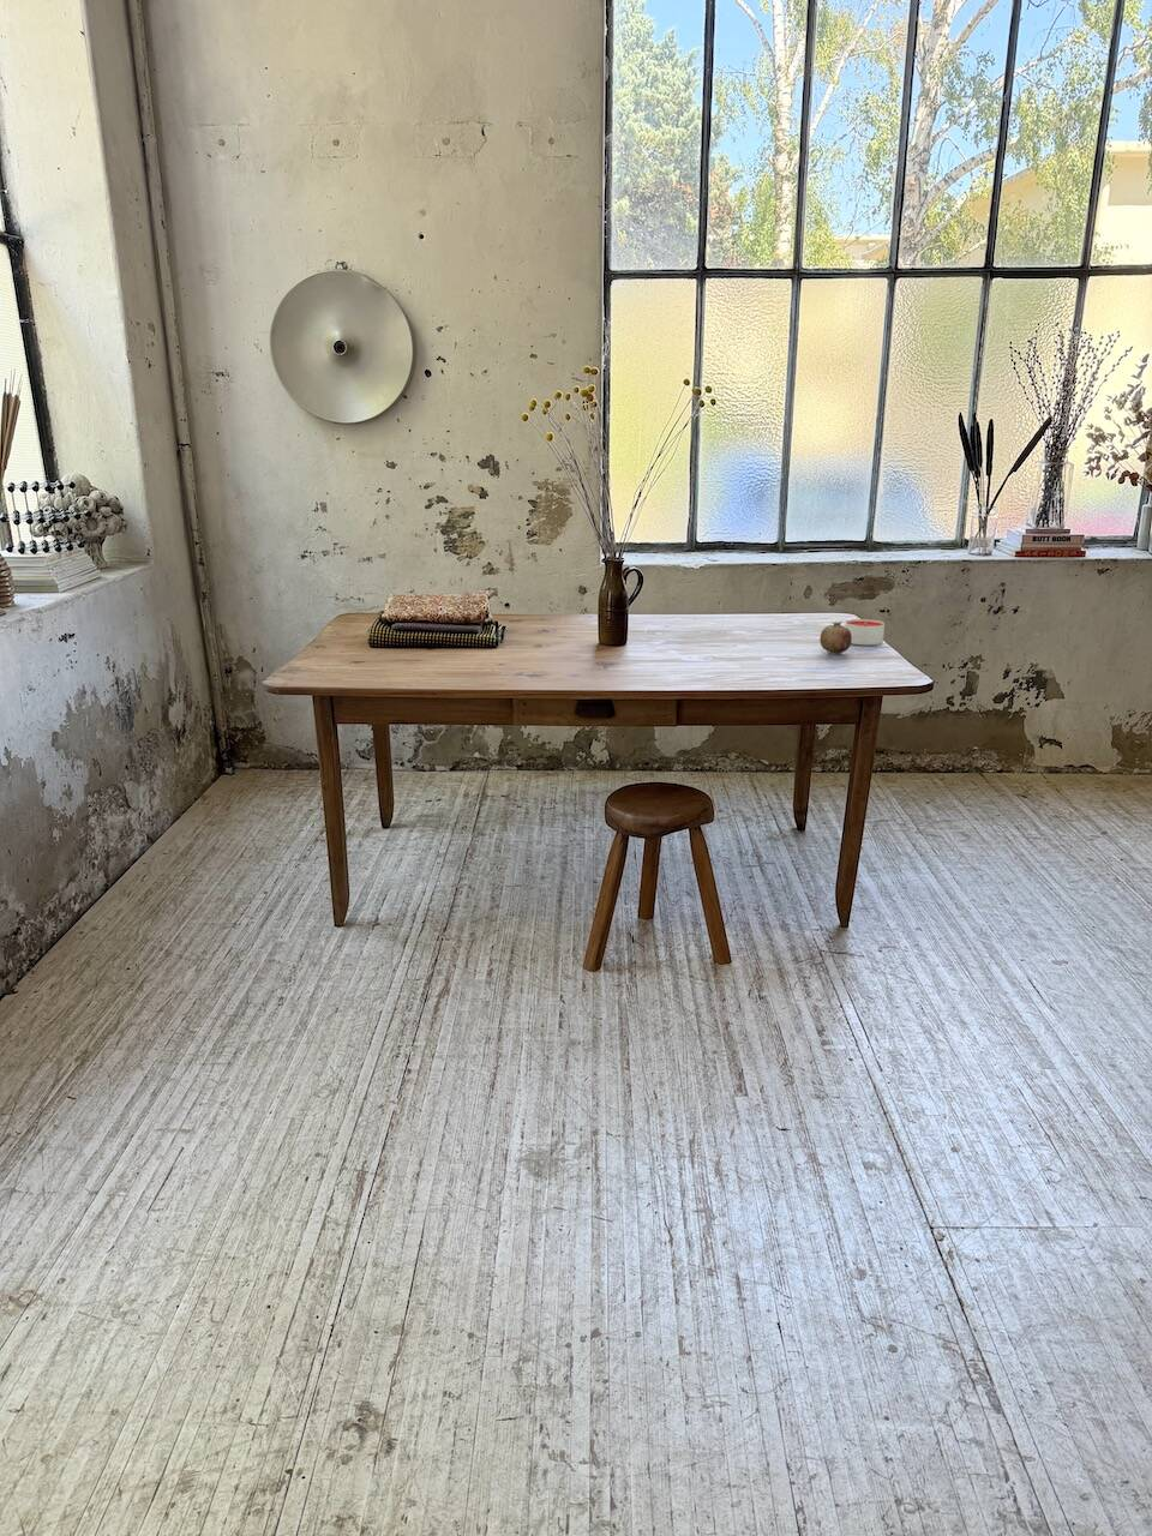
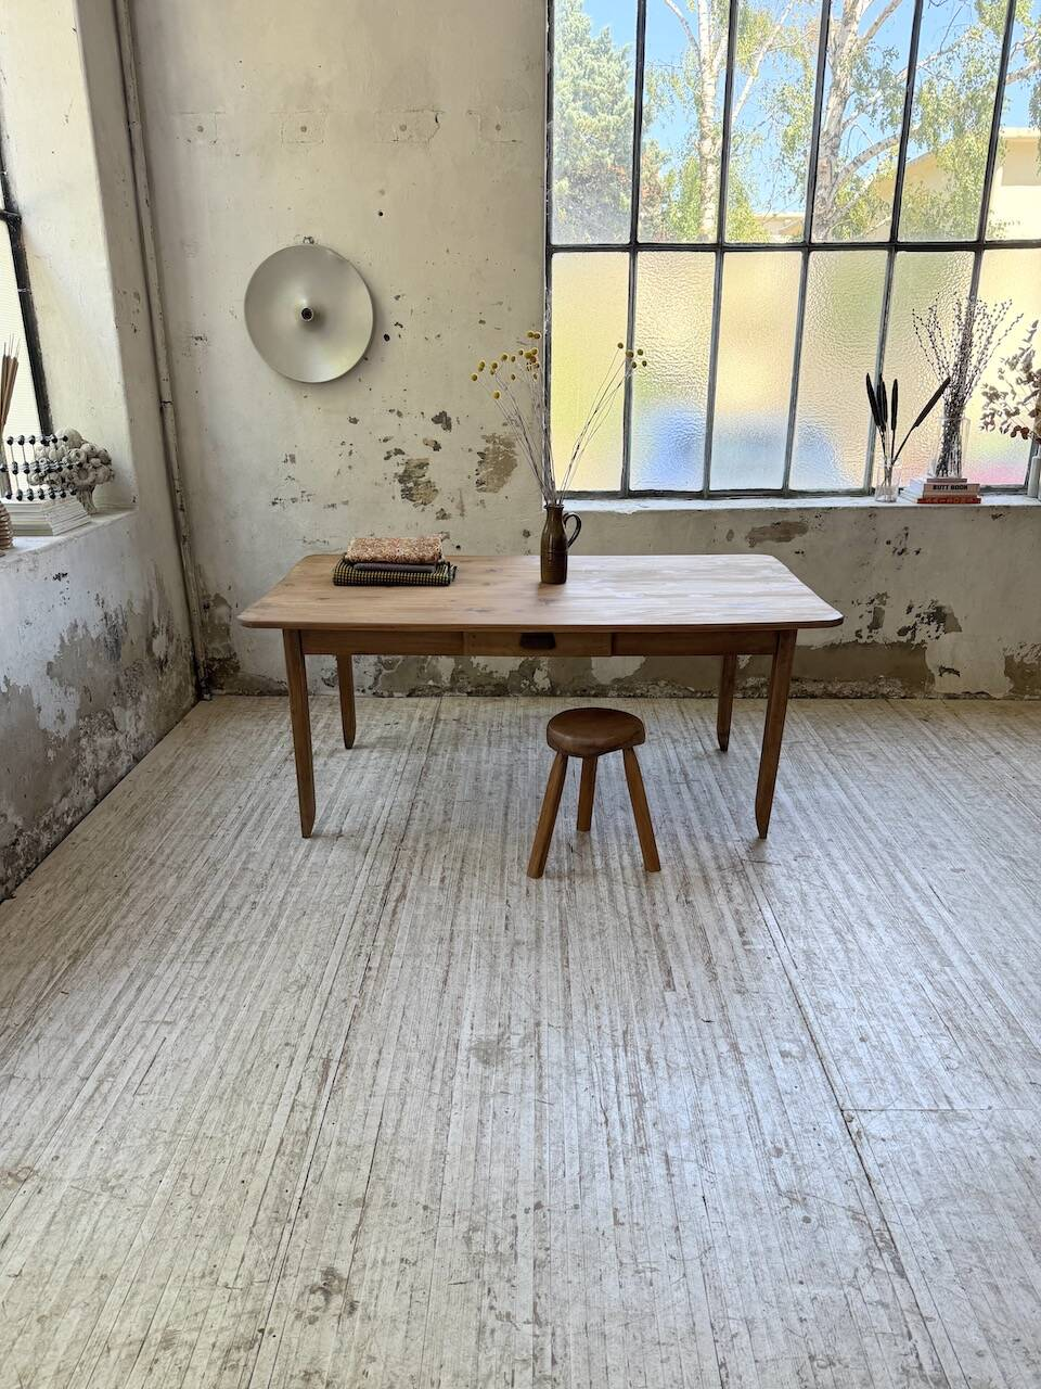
- fruit (835, 637)
- candle (864, 631)
